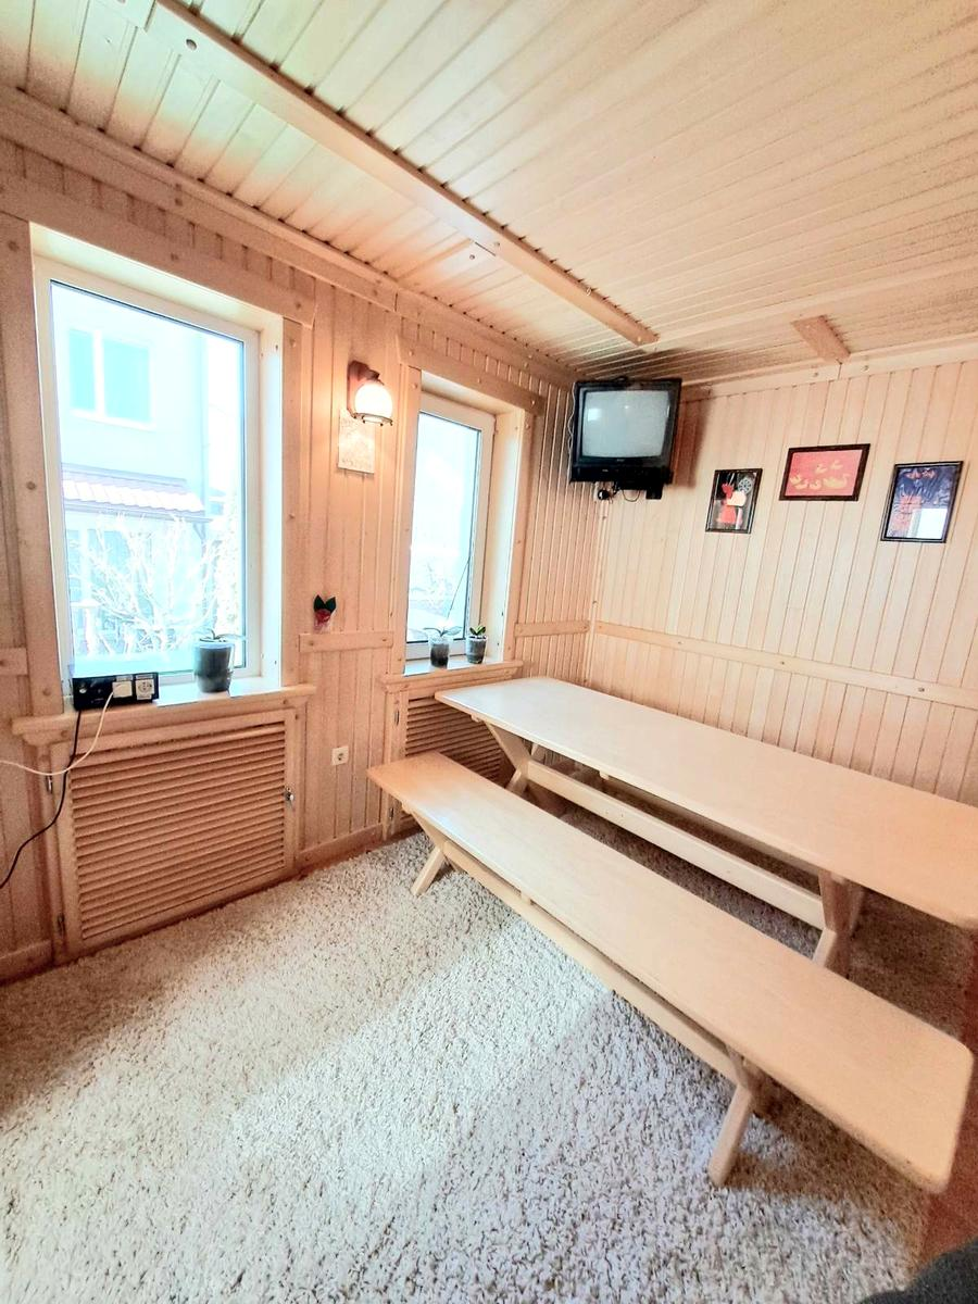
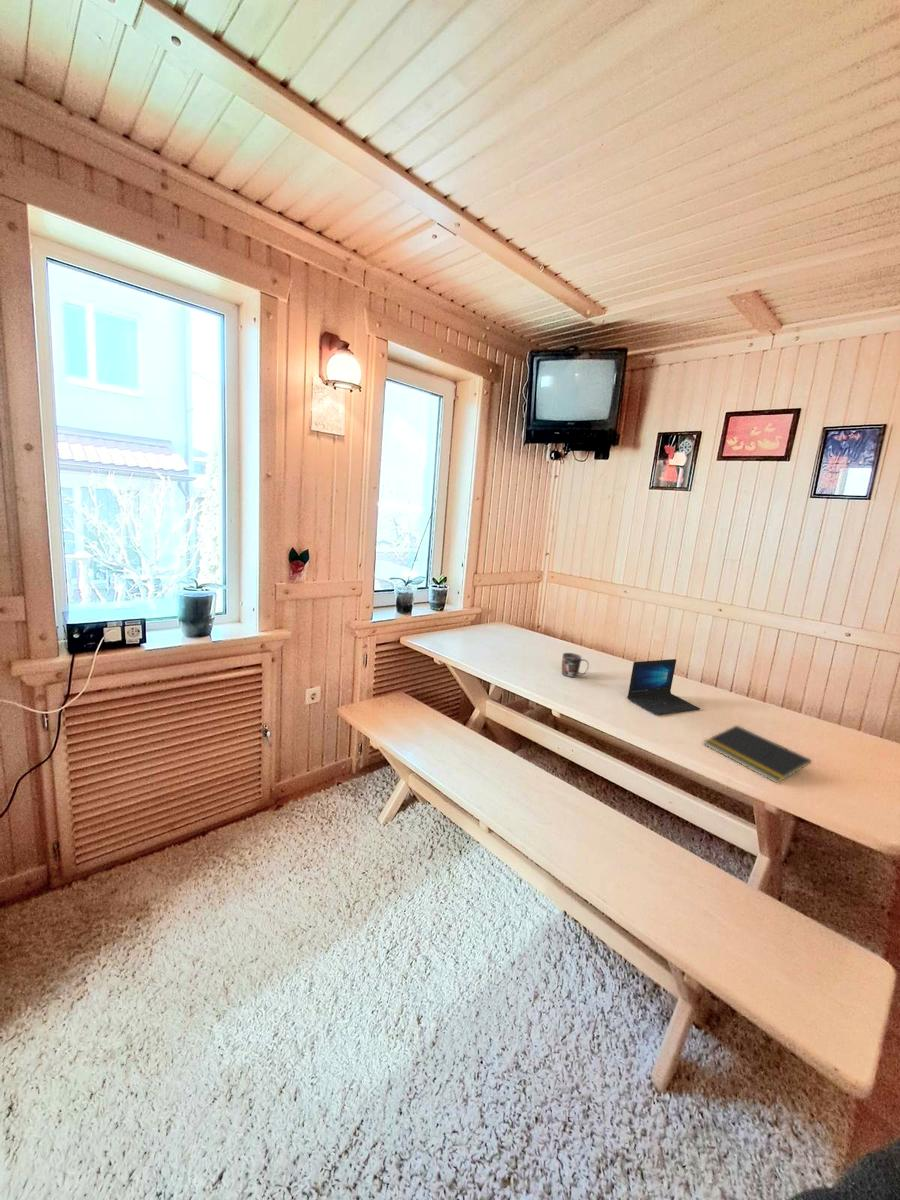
+ notepad (755, 751)
+ laptop (666, 685)
+ mug (574, 665)
